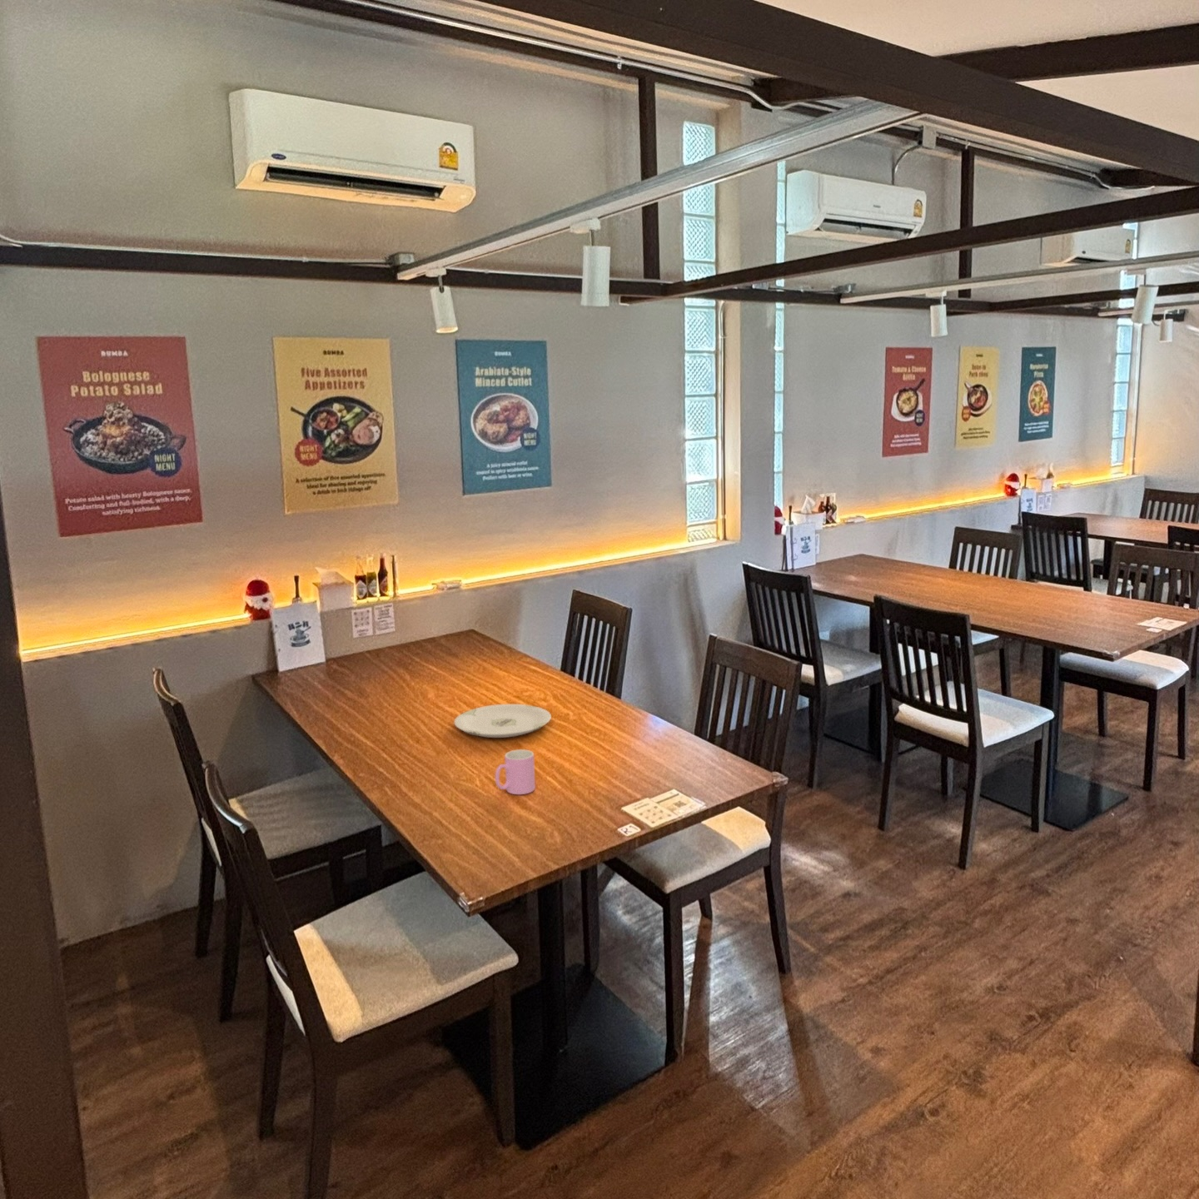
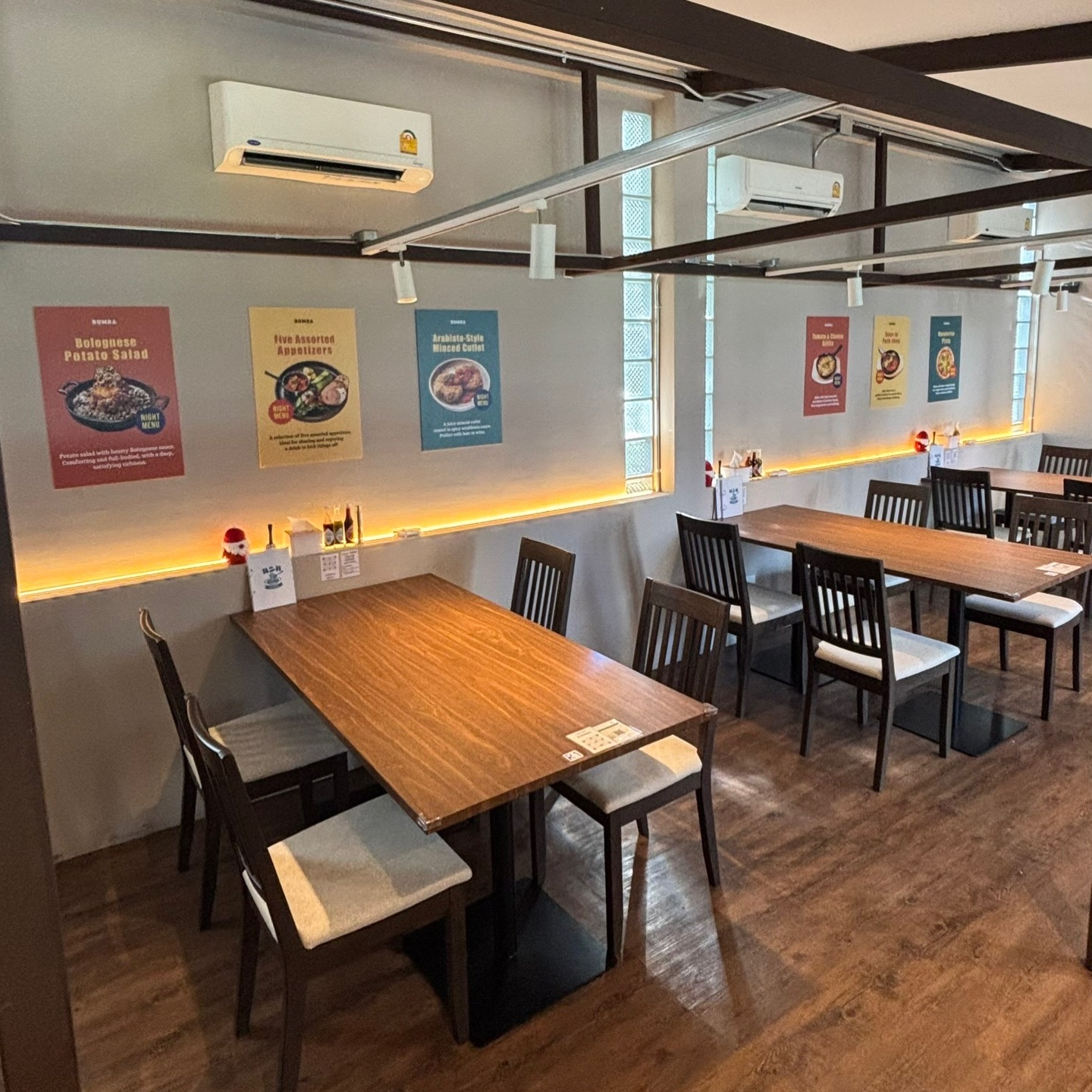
- cup (514, 773)
- plate (503, 721)
